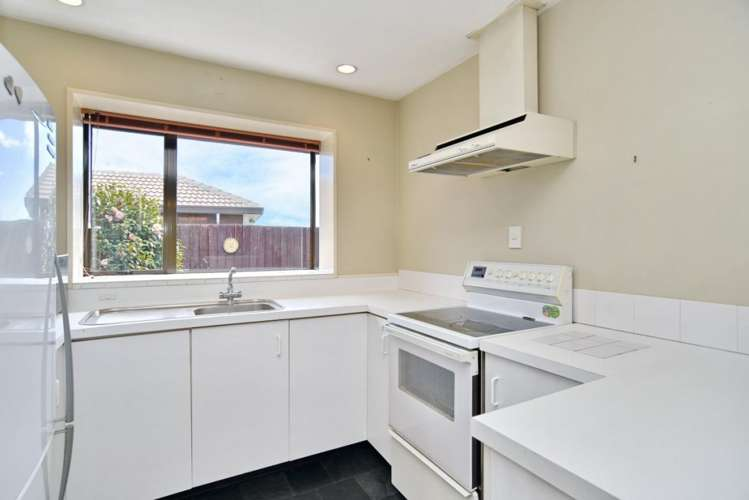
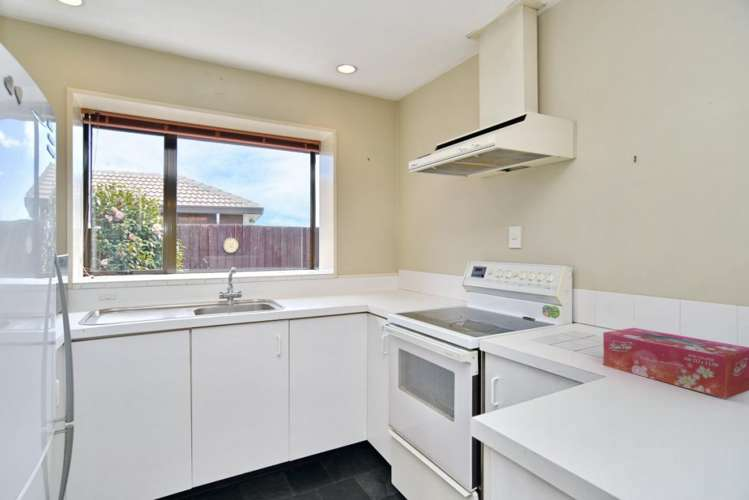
+ tissue box (672, 357)
